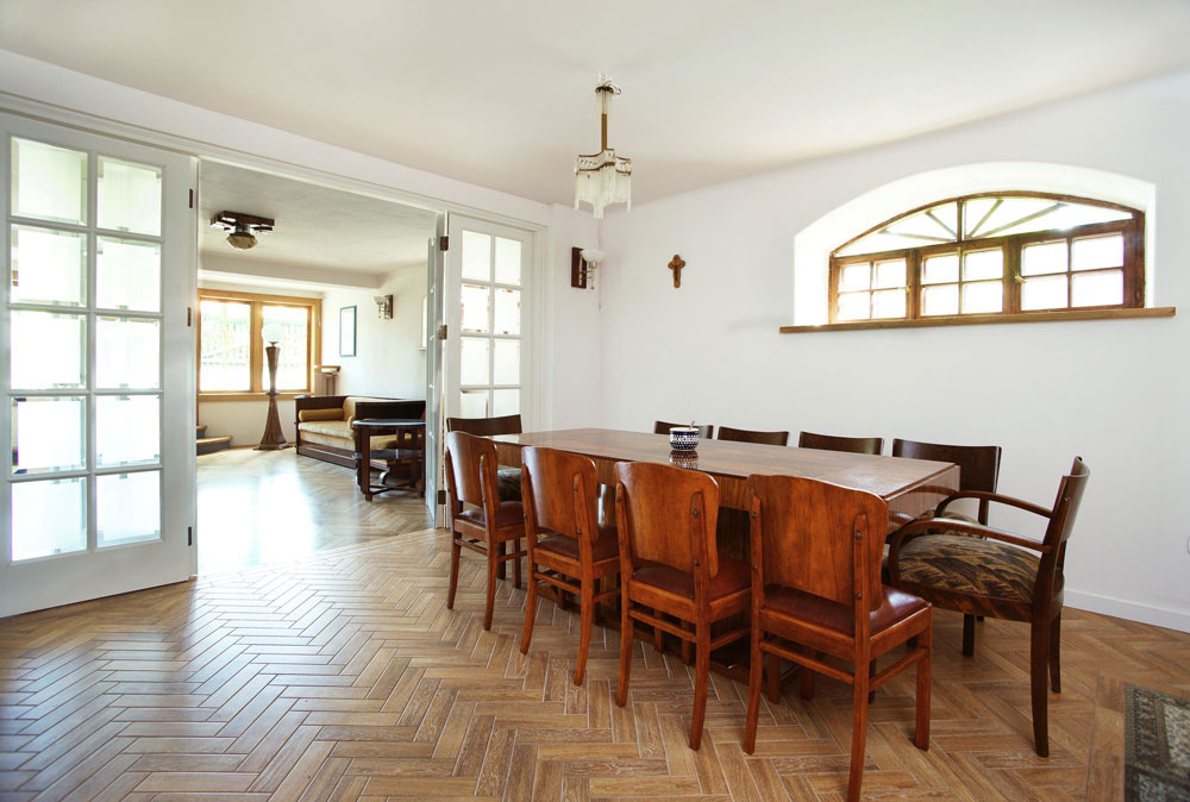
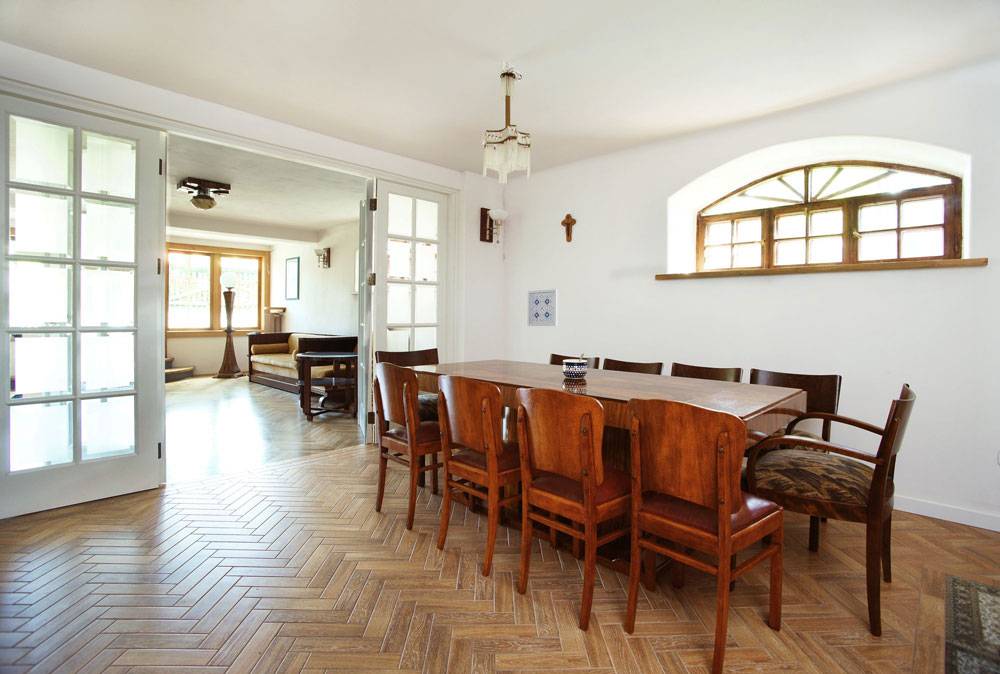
+ wall art (542, 308)
